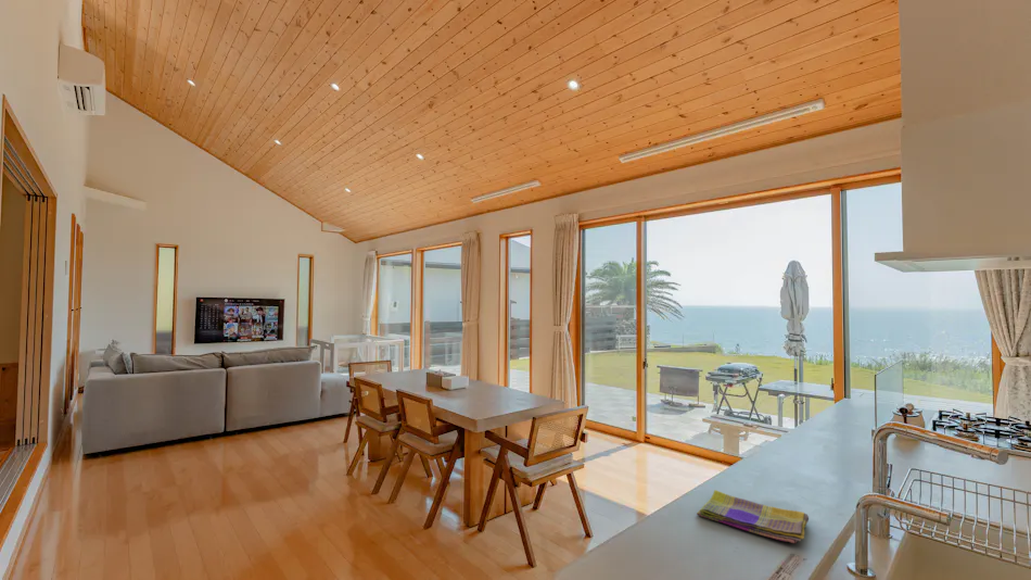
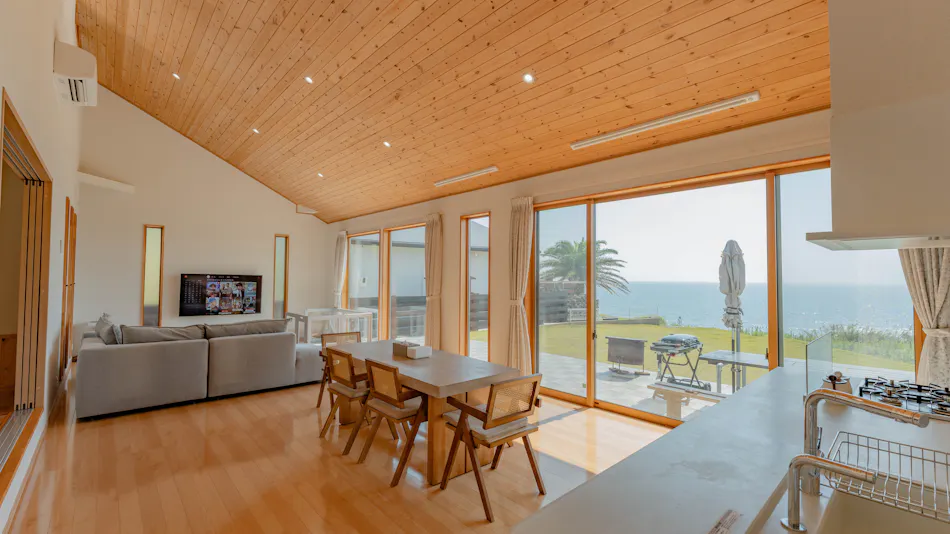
- dish towel (753, 514)
